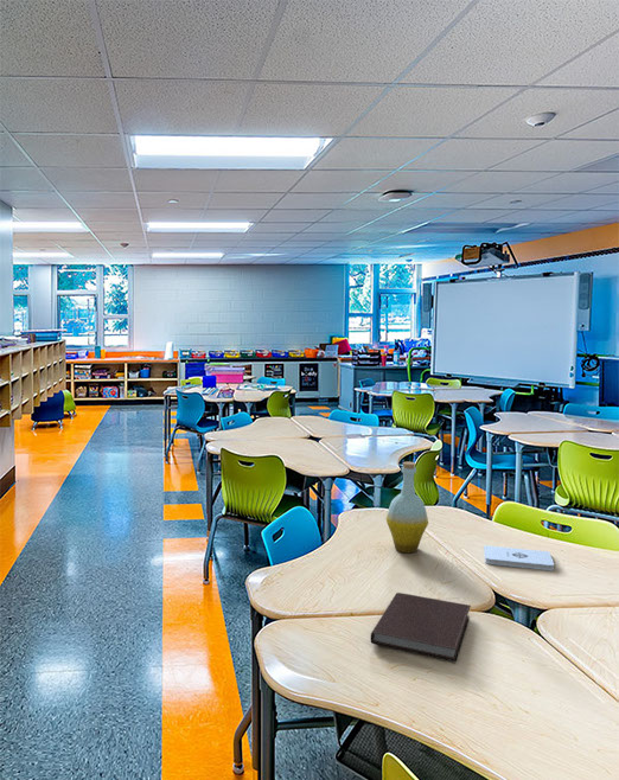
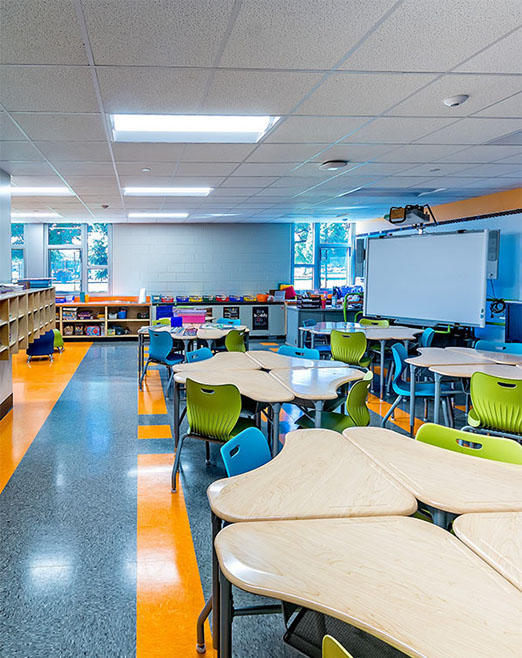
- notebook (422, 624)
- bottle (407, 505)
- notepad (517, 557)
